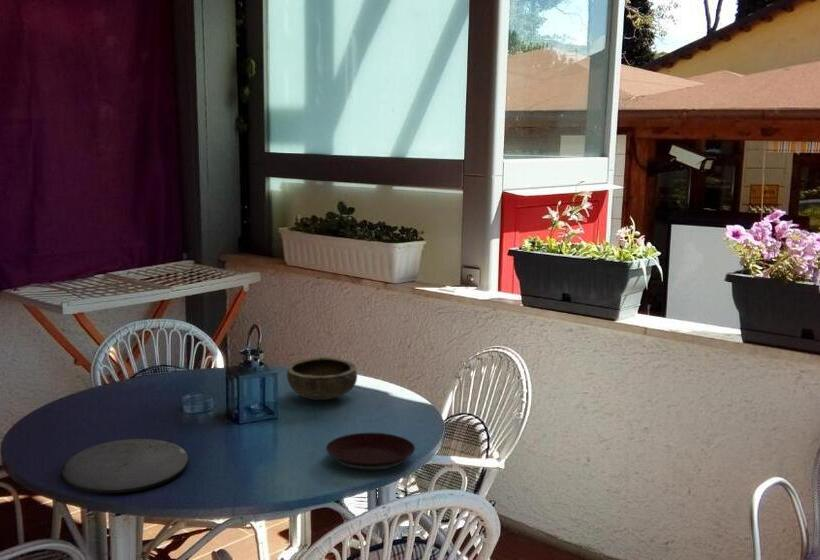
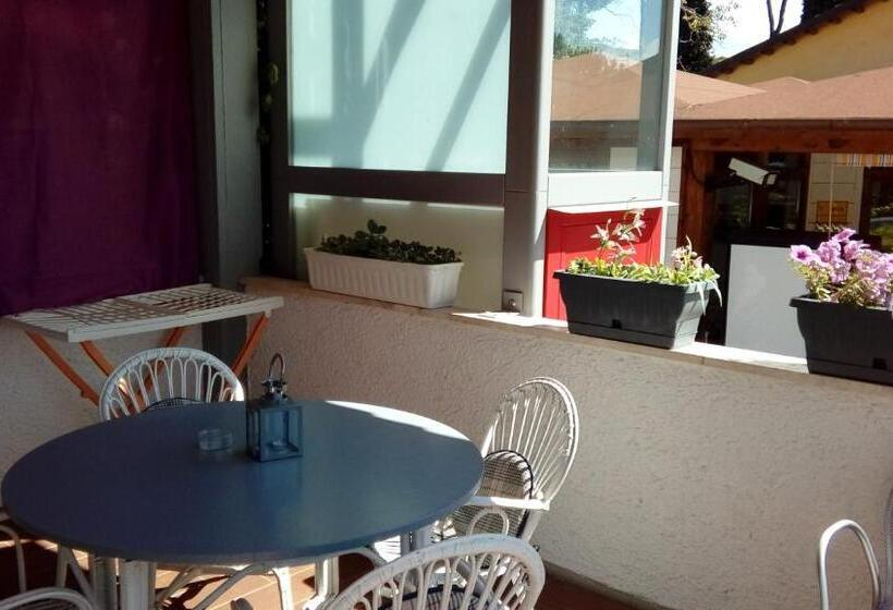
- plate (126, 464)
- plate (370, 453)
- bowl (320, 381)
